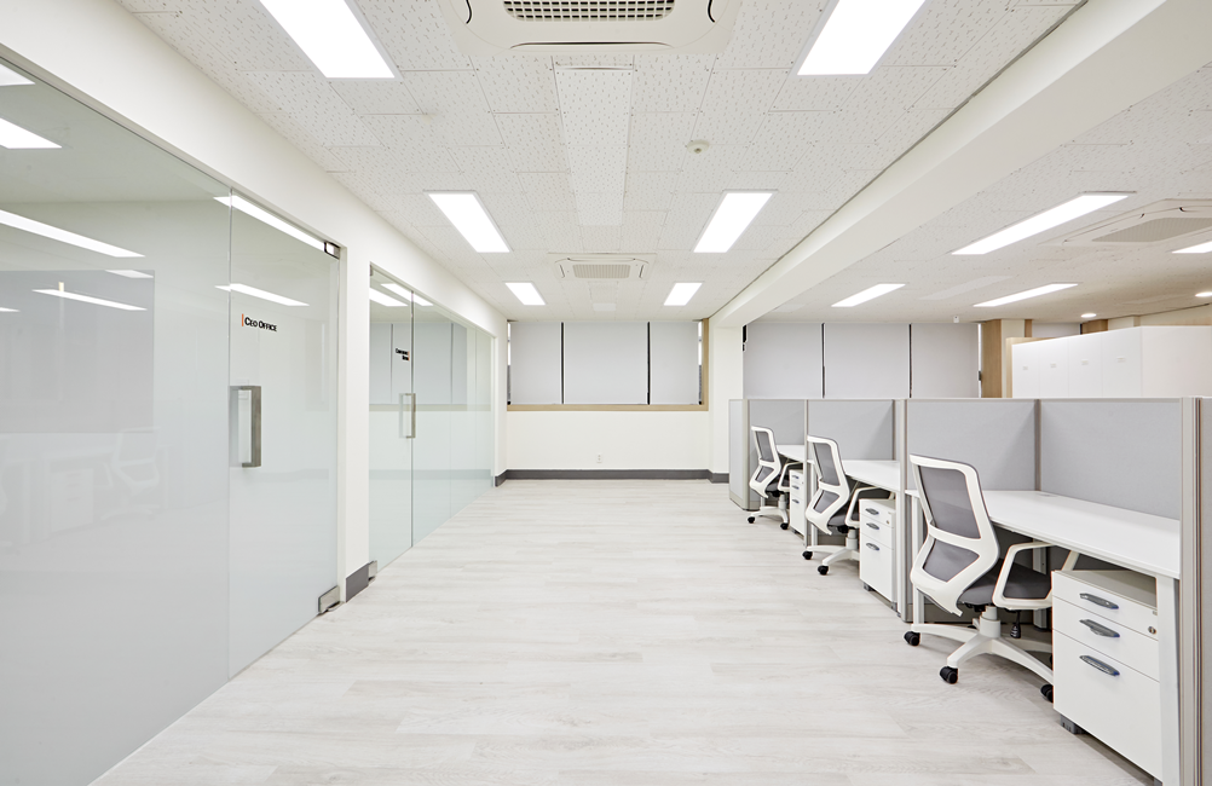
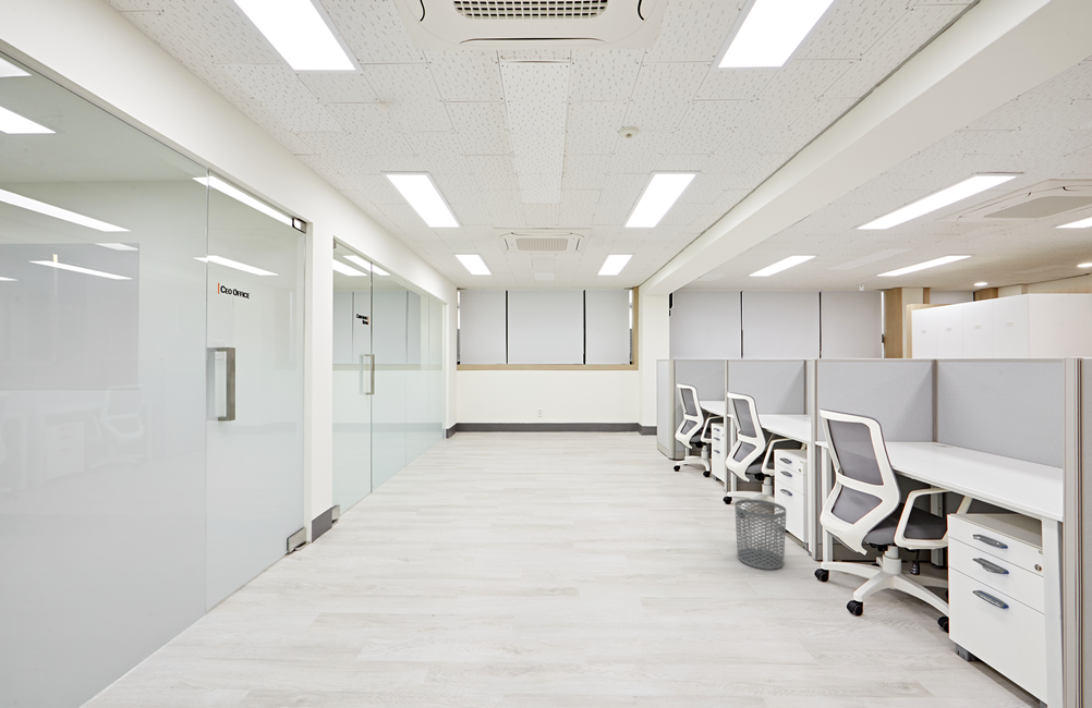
+ waste bin (760, 533)
